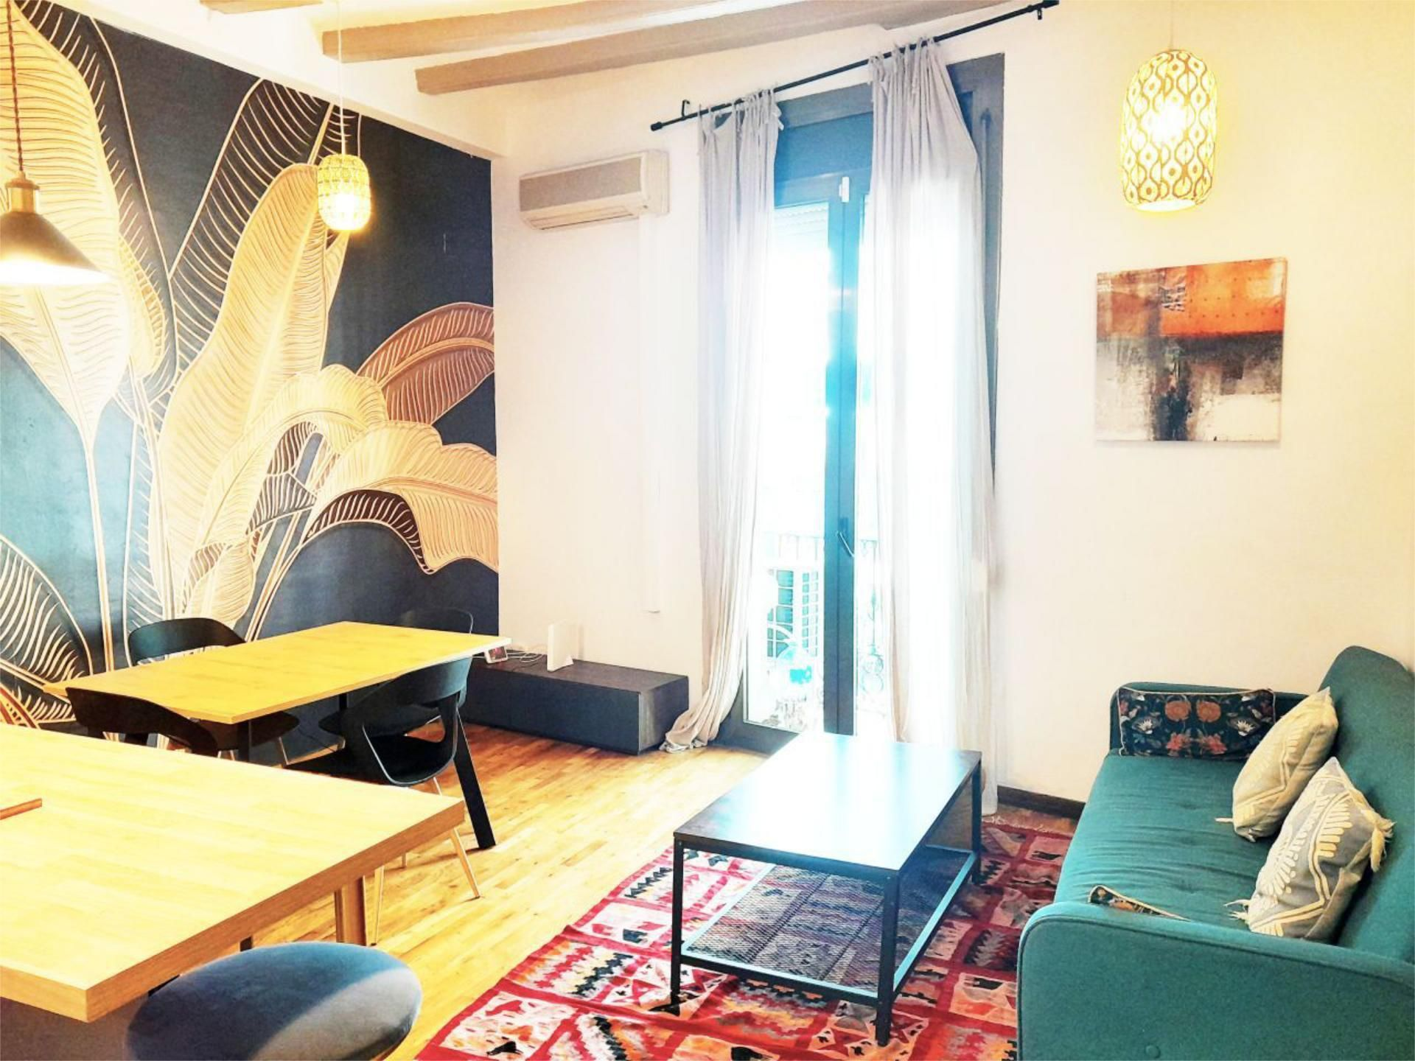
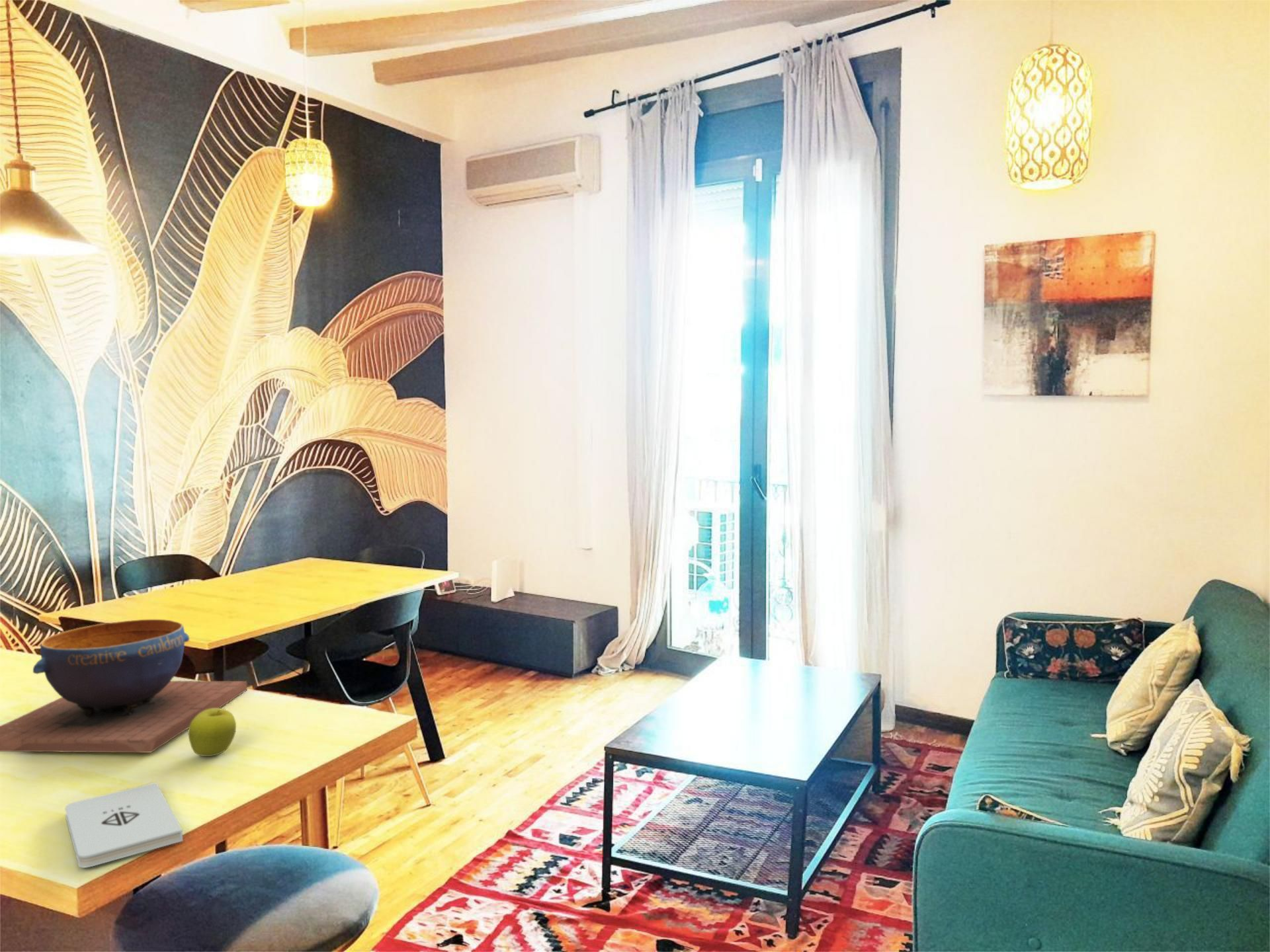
+ fruit (212, 732)
+ notepad (121, 822)
+ decorative bowl (118, 674)
